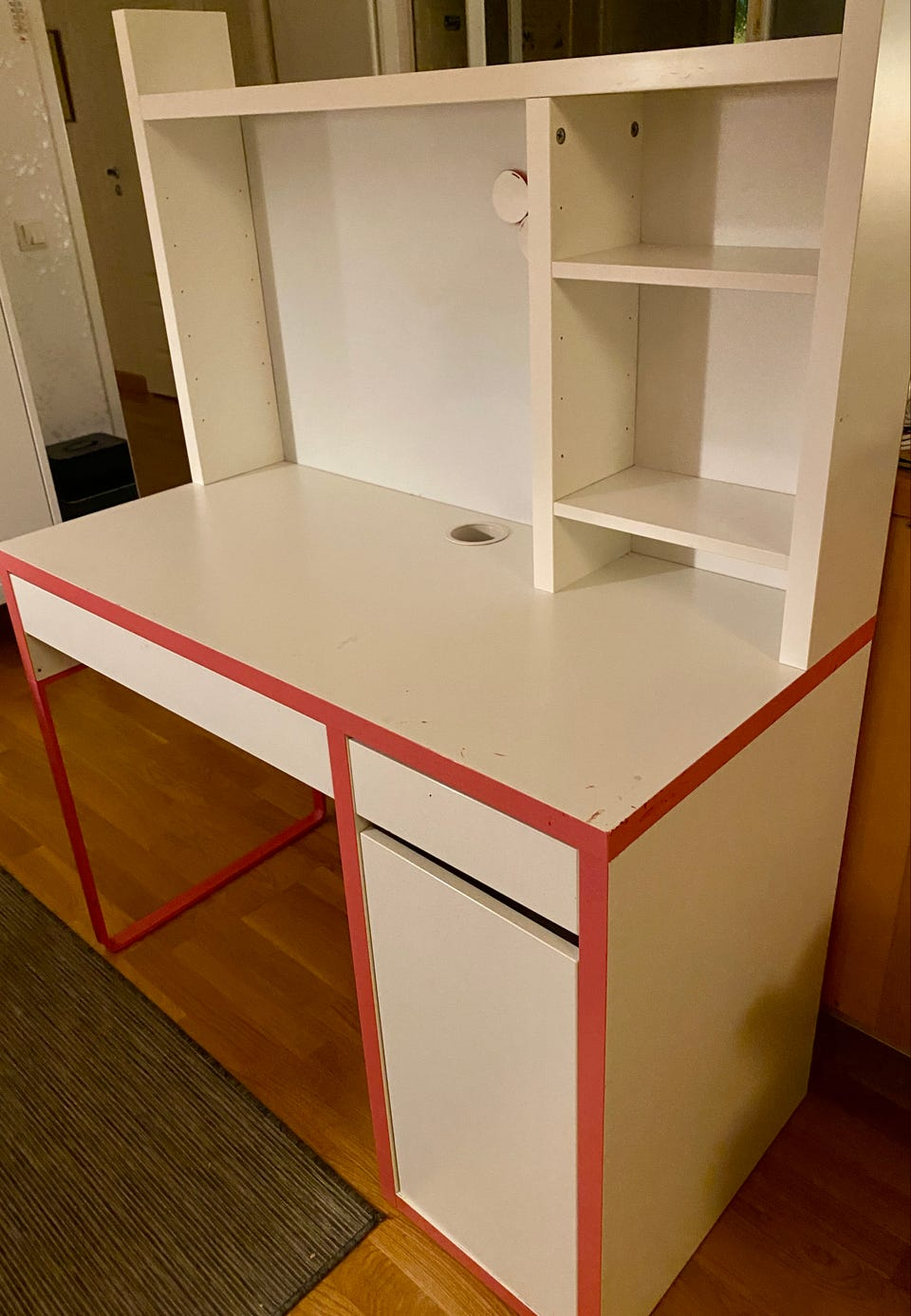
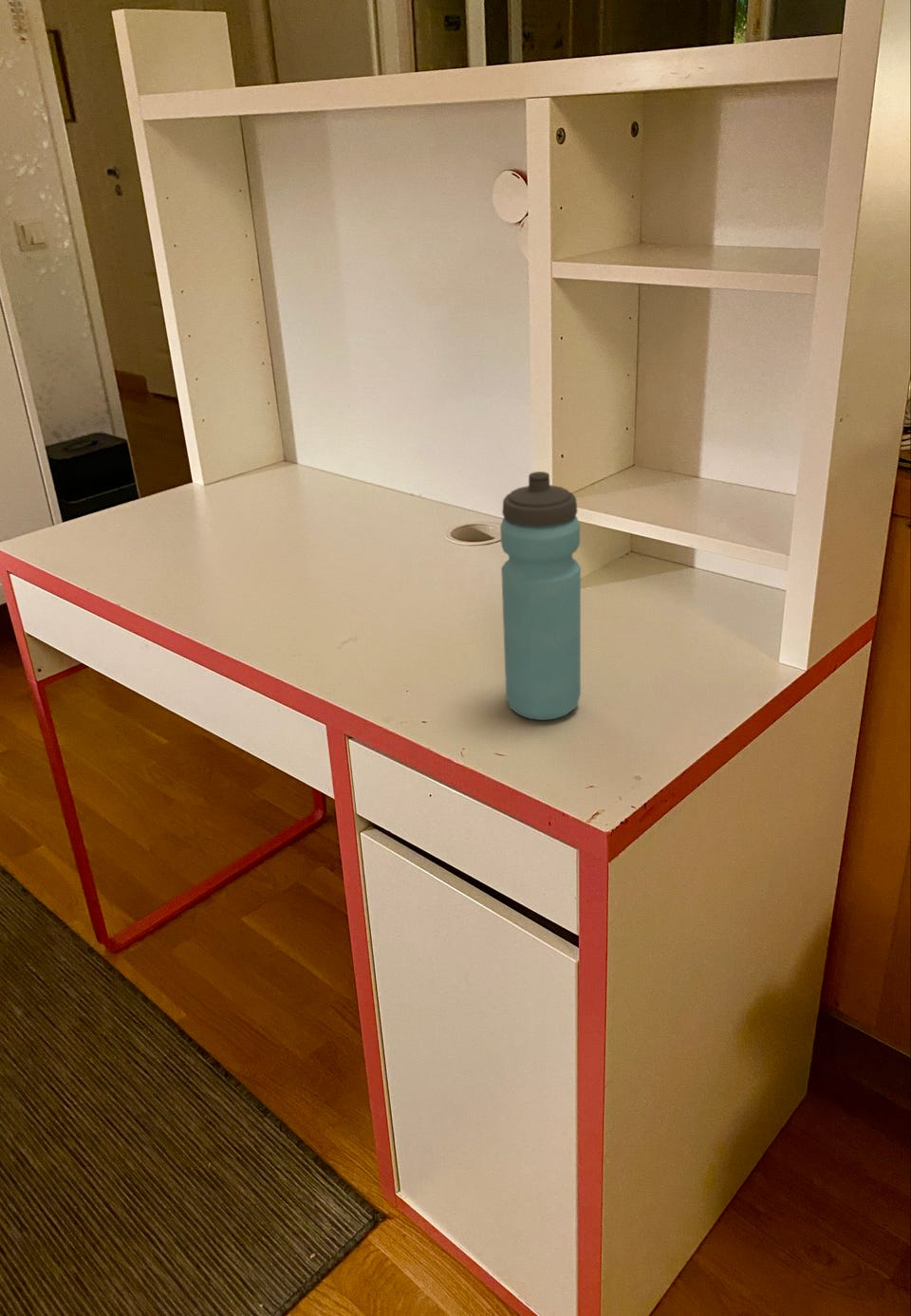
+ water bottle (541, 595)
